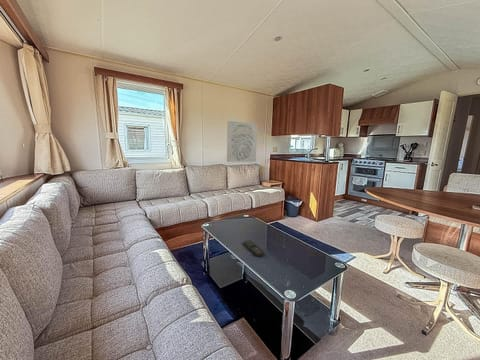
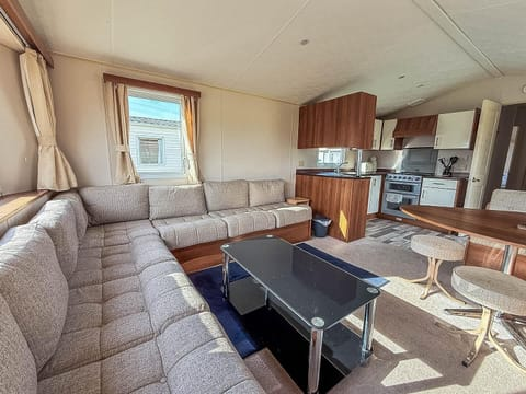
- wall art (242, 142)
- remote control (253, 247)
